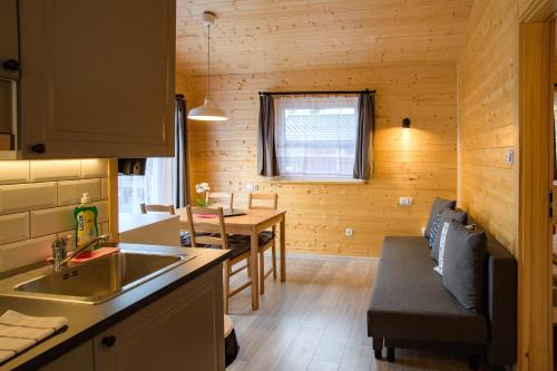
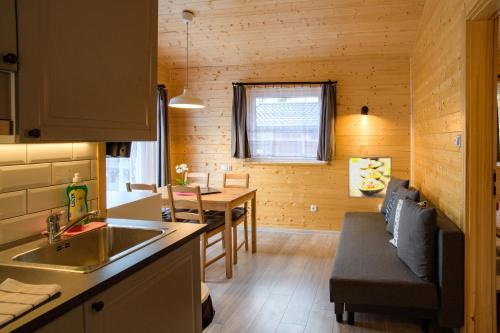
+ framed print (369, 177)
